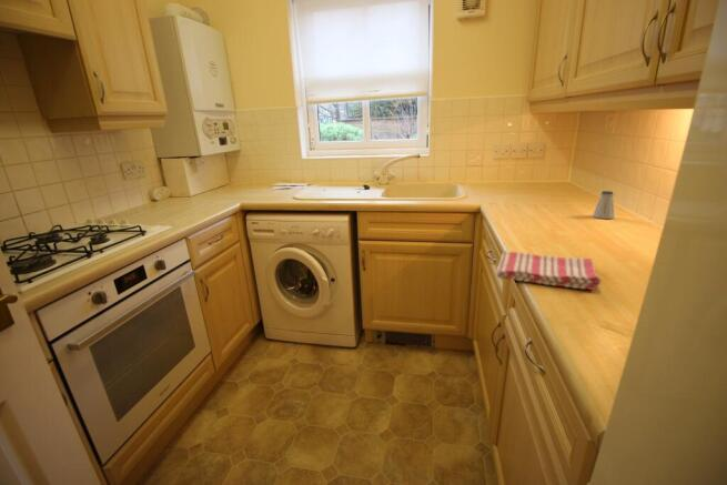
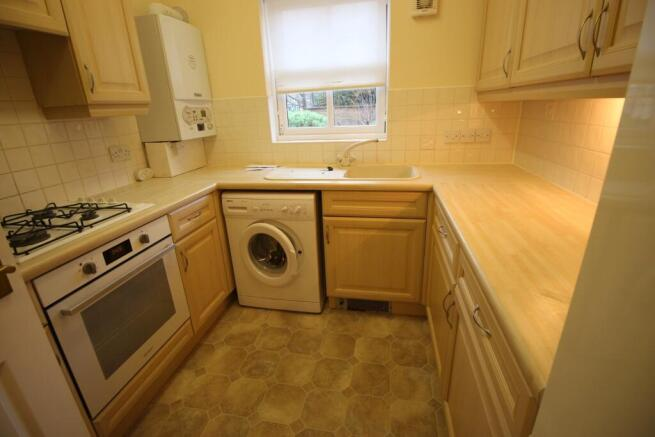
- dish towel (545, 265)
- saltshaker (605, 204)
